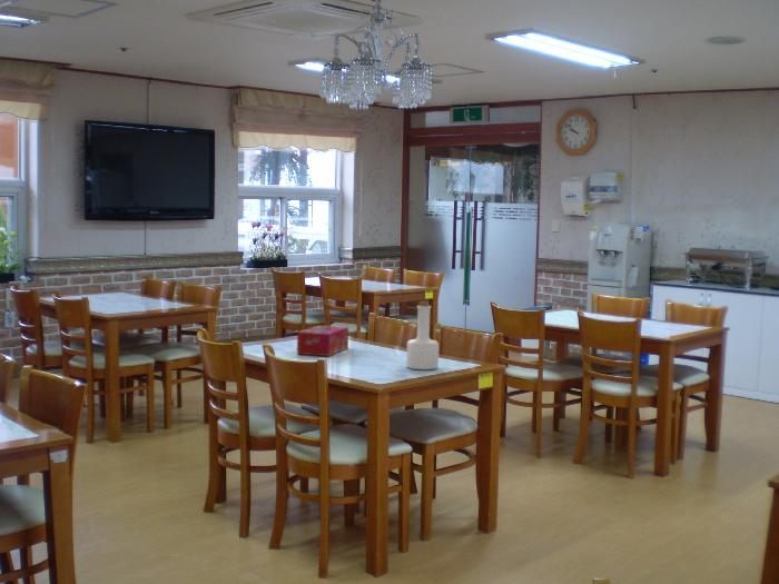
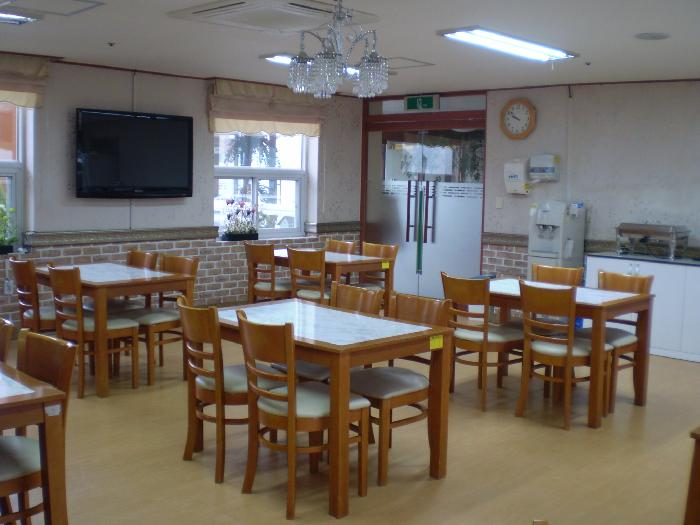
- tissue box (323, 339)
- bottle (423, 334)
